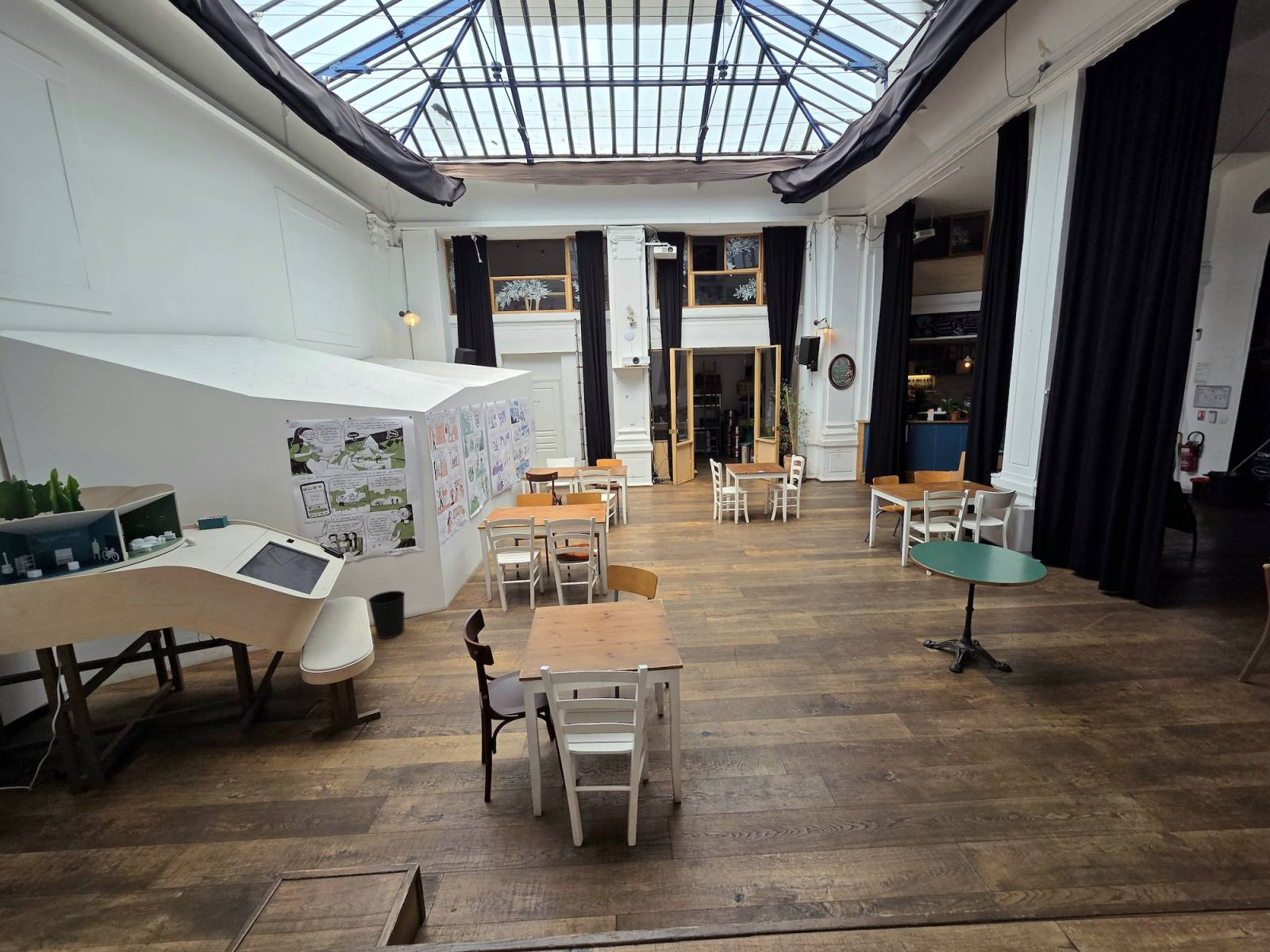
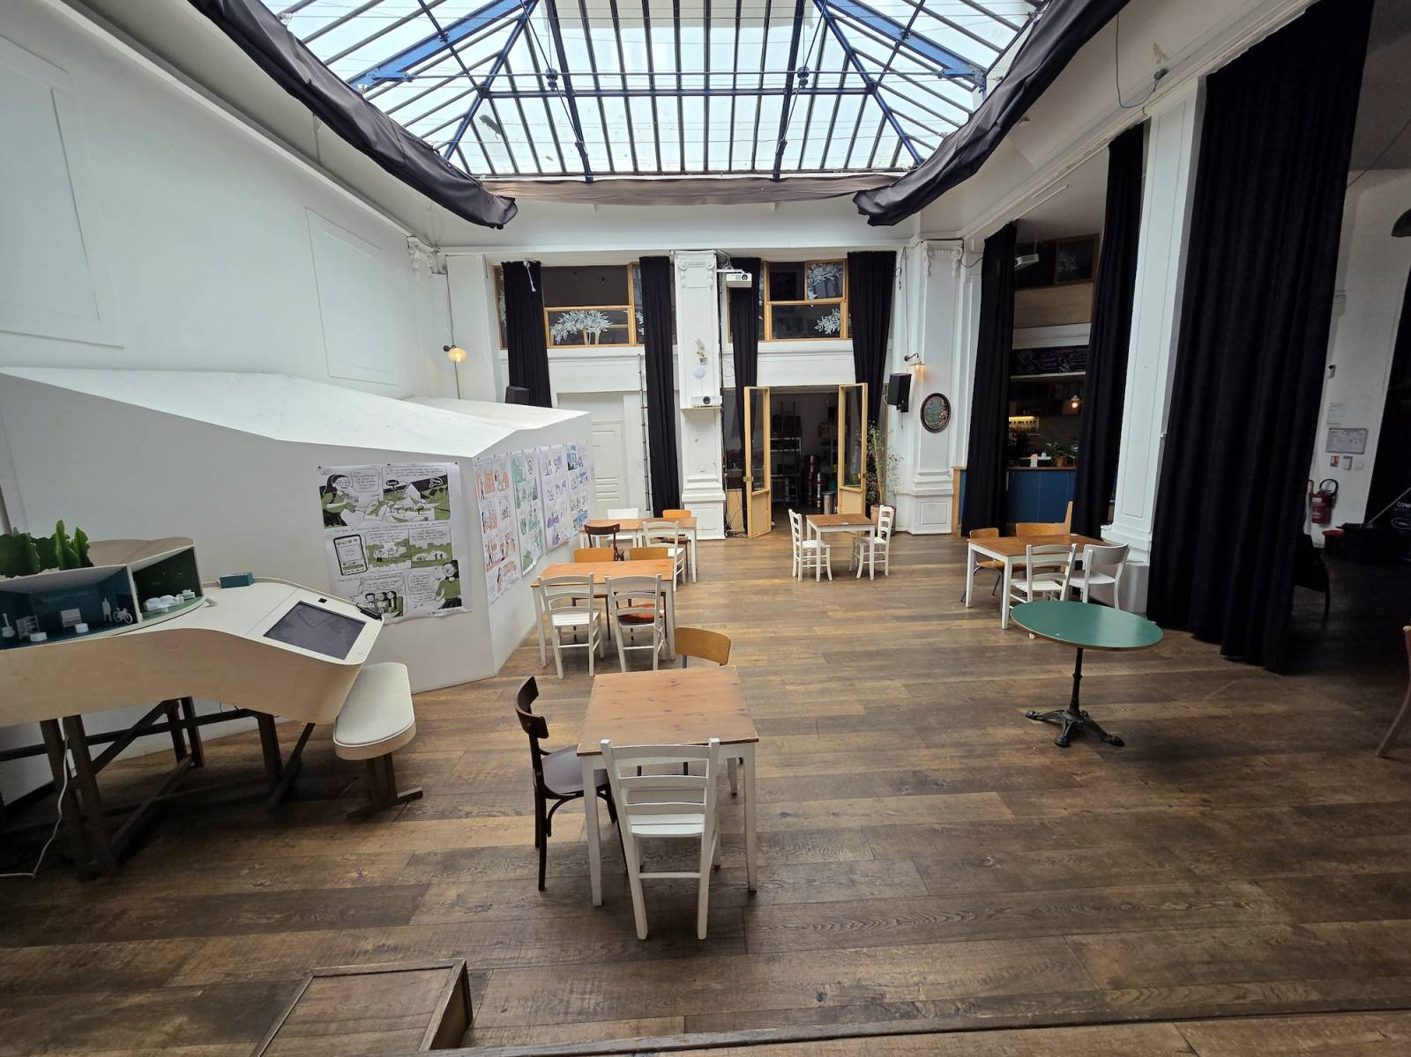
- wastebasket (388, 615)
